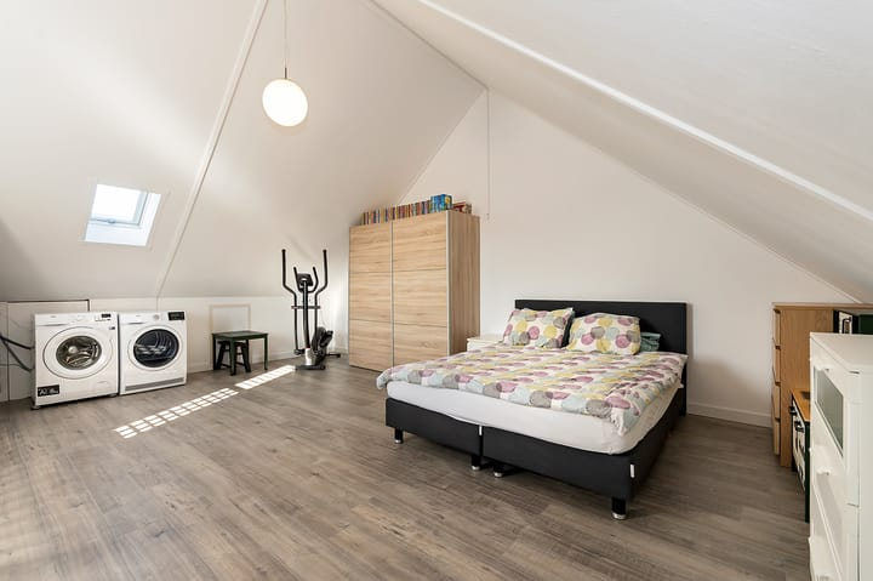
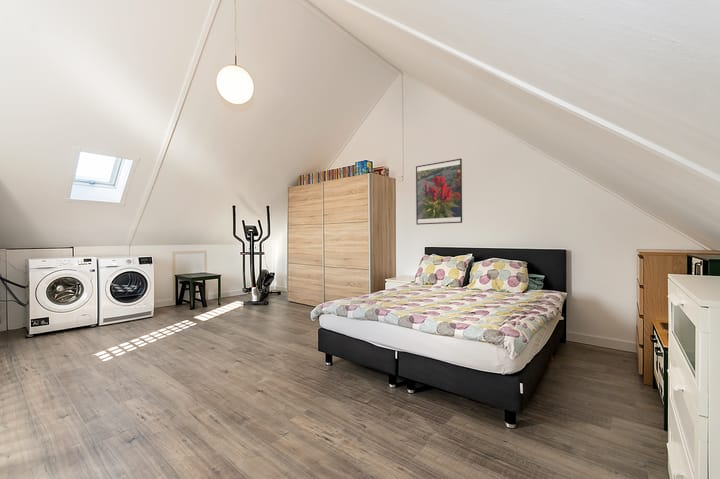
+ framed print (438, 193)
